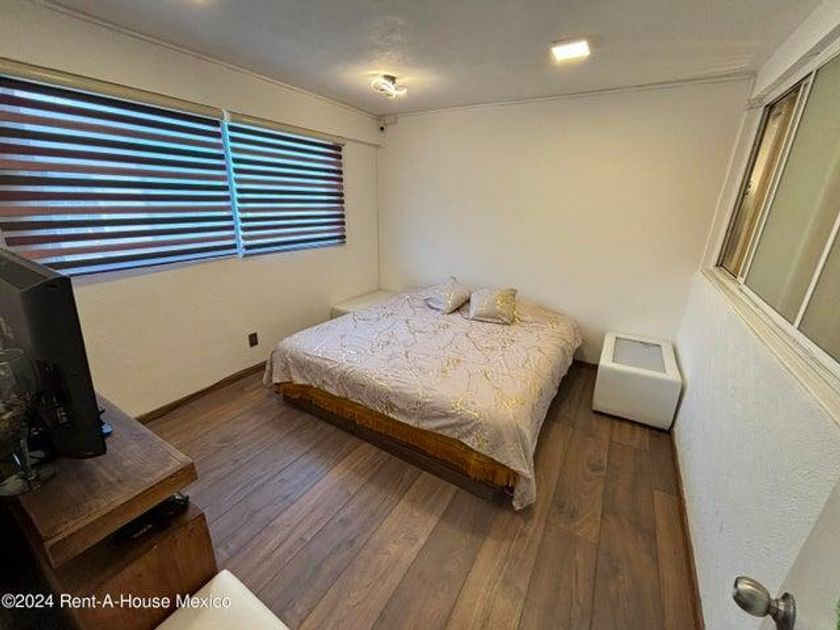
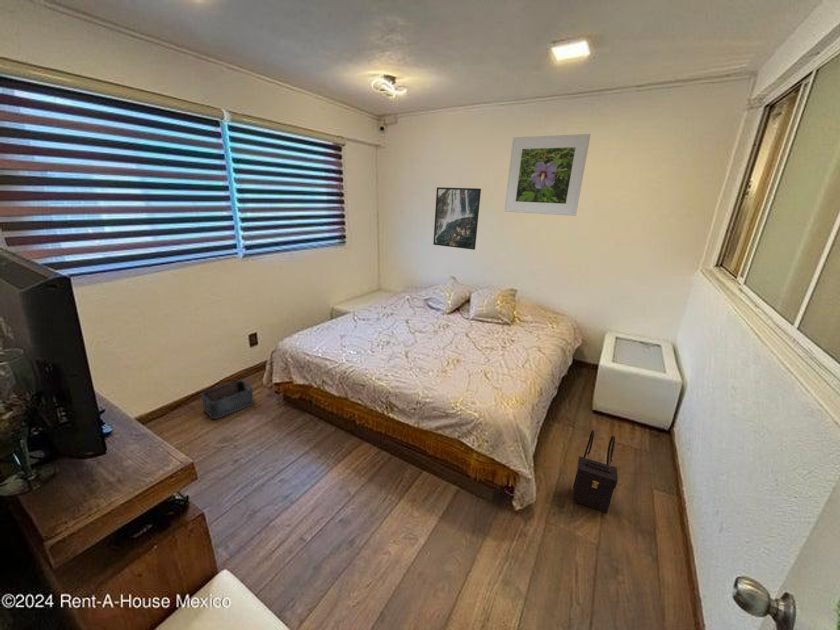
+ storage bin (228, 399)
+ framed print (455, 218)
+ satchel (596, 468)
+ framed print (543, 176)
